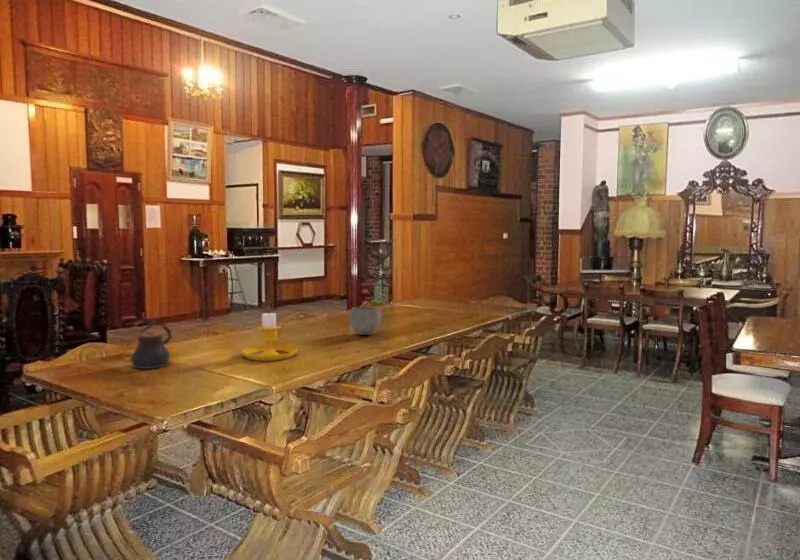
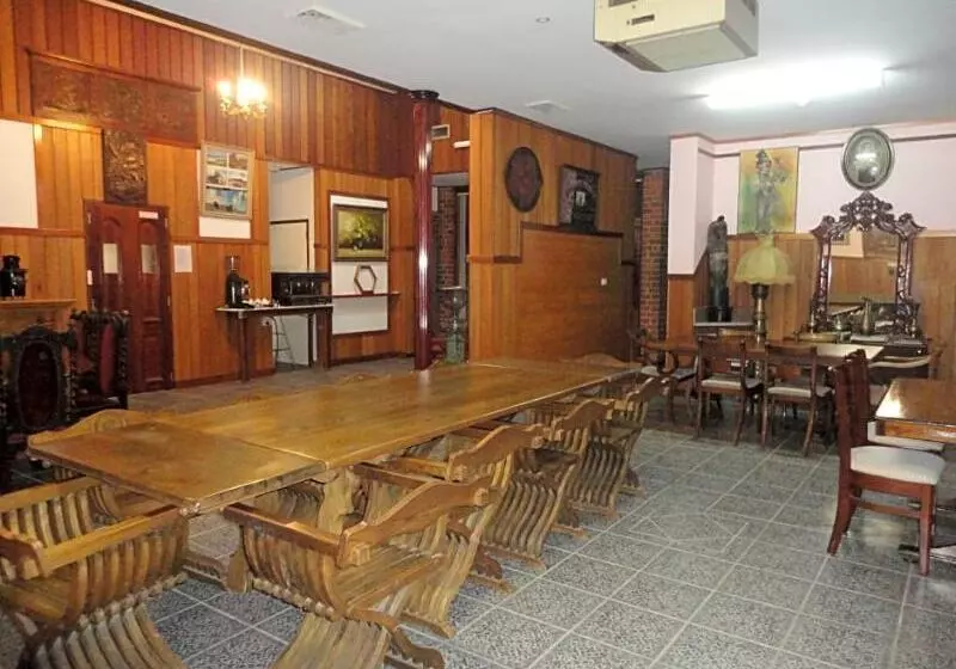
- bowl (366, 321)
- candlestick (269, 332)
- teapot (151, 342)
